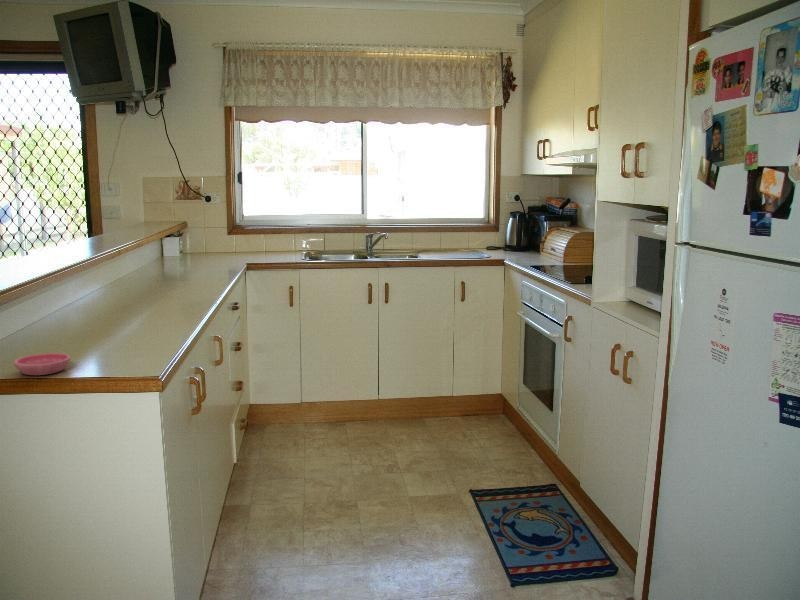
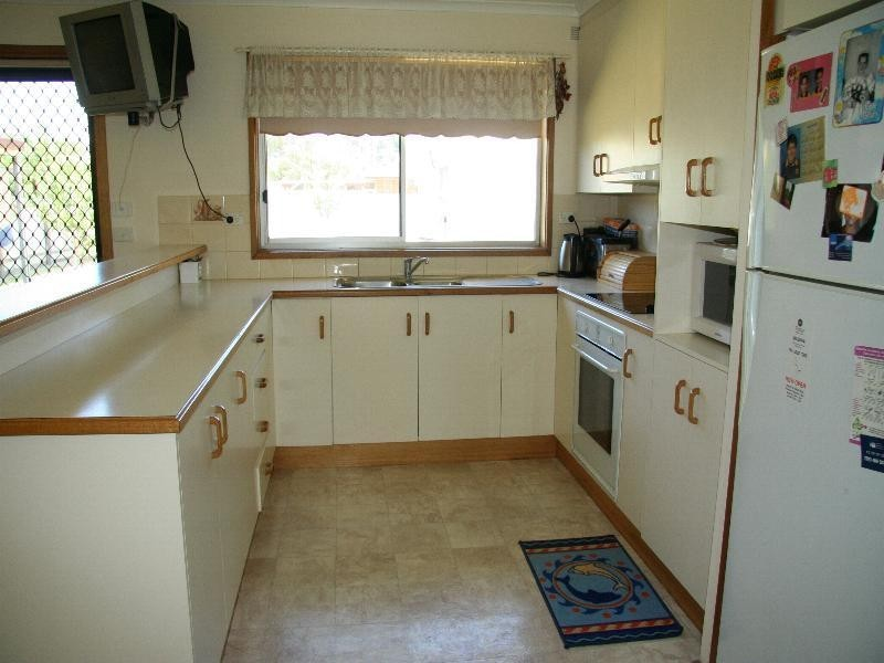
- saucer (42, 364)
